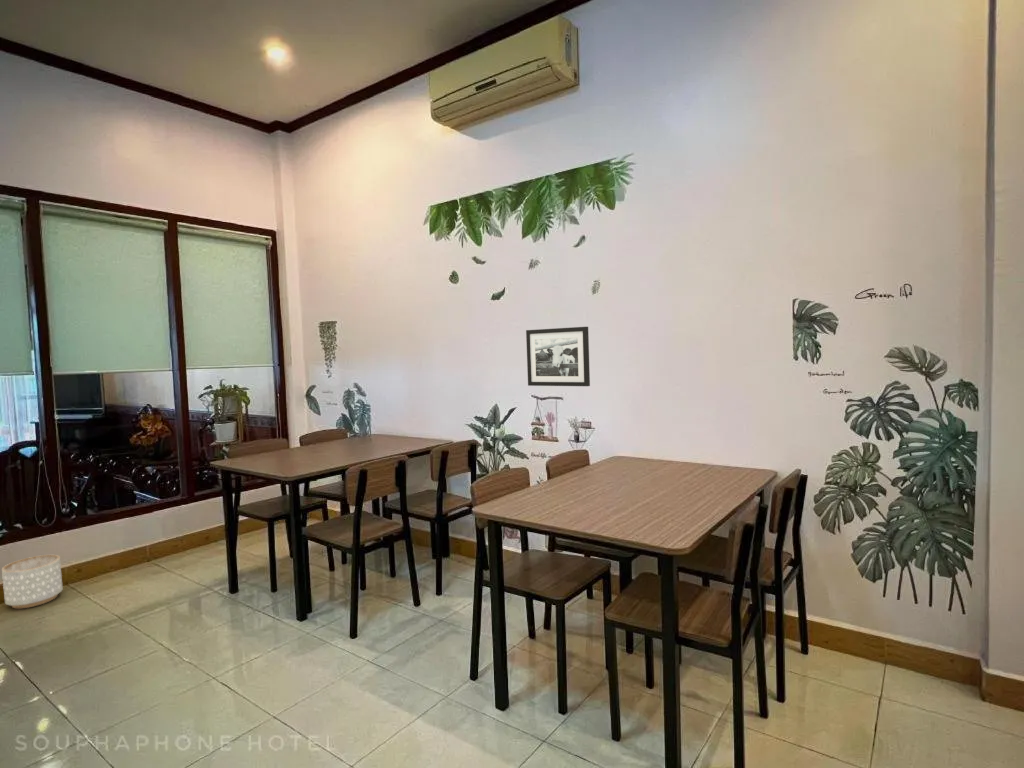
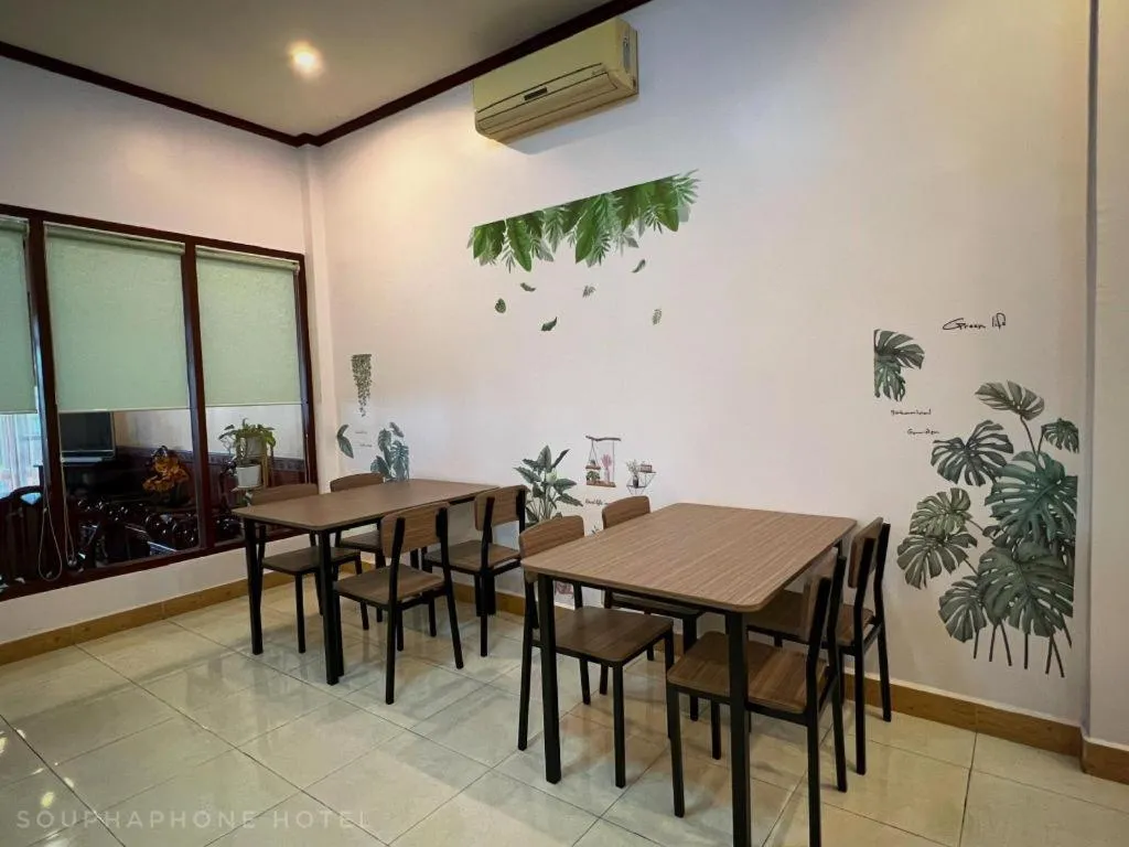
- picture frame (557, 357)
- planter (33, 581)
